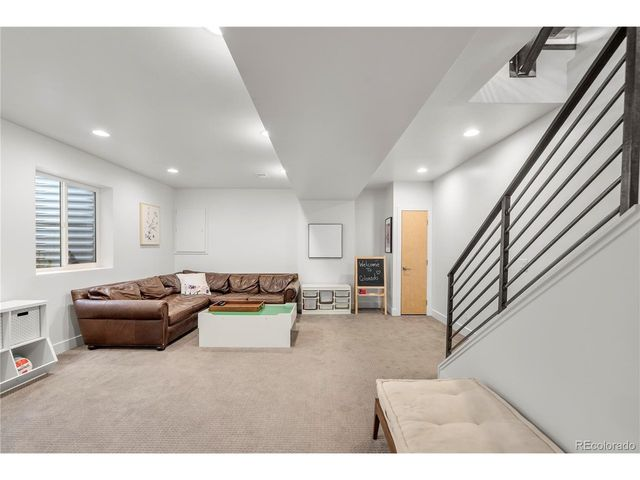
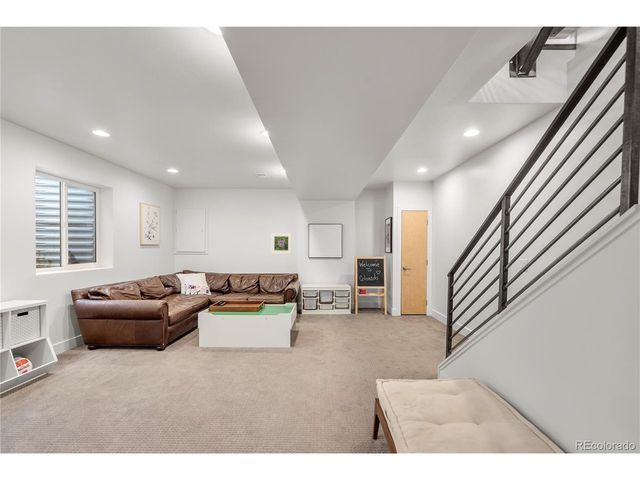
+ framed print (281, 243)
